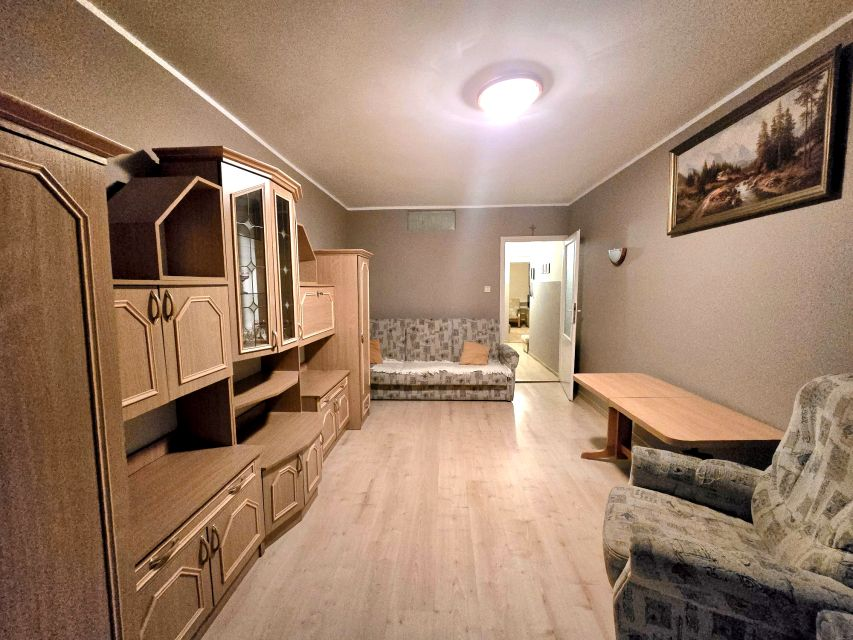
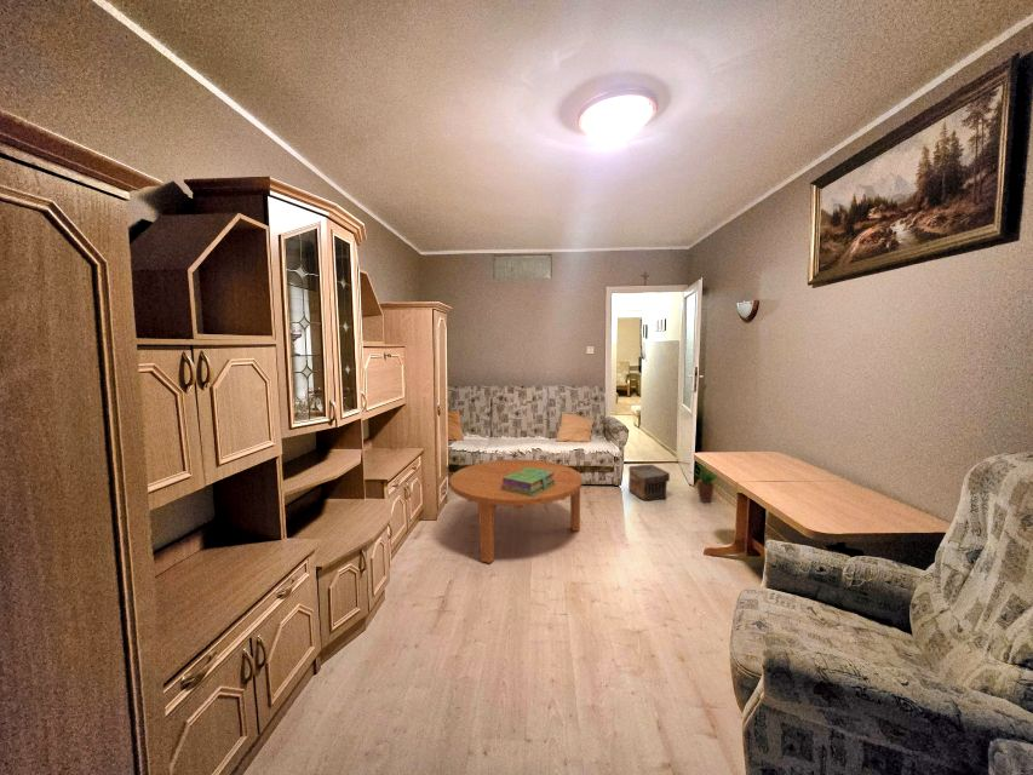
+ stack of books (528, 480)
+ pouch (647, 482)
+ potted plant (708, 481)
+ coffee table (516, 504)
